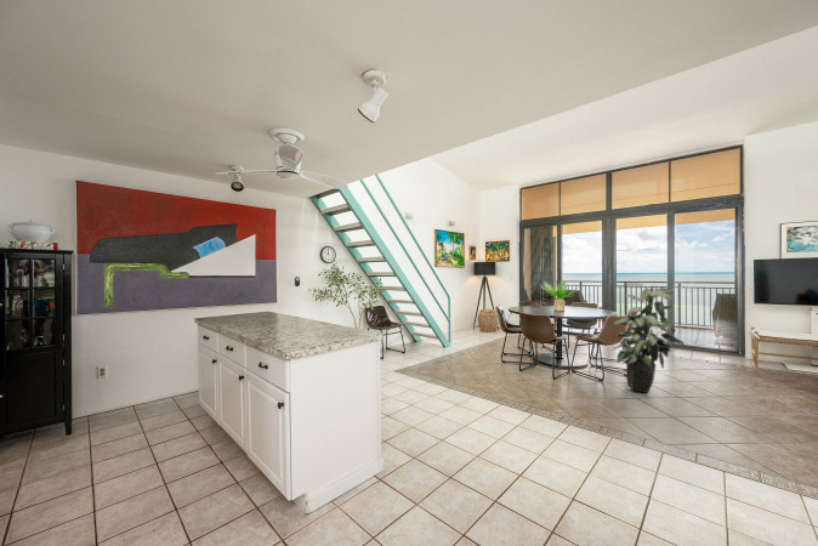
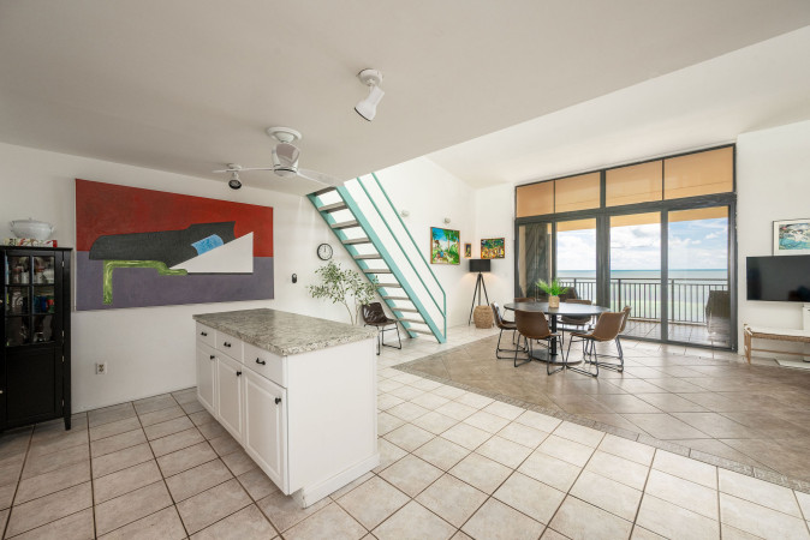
- indoor plant (642, 336)
